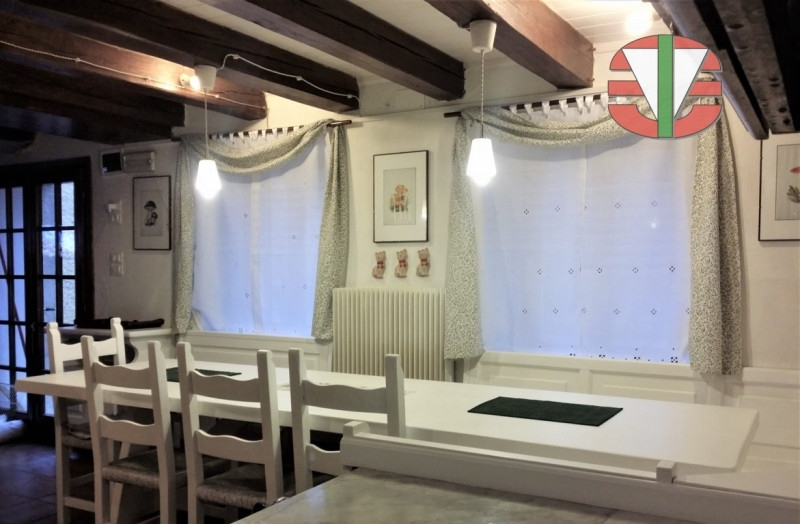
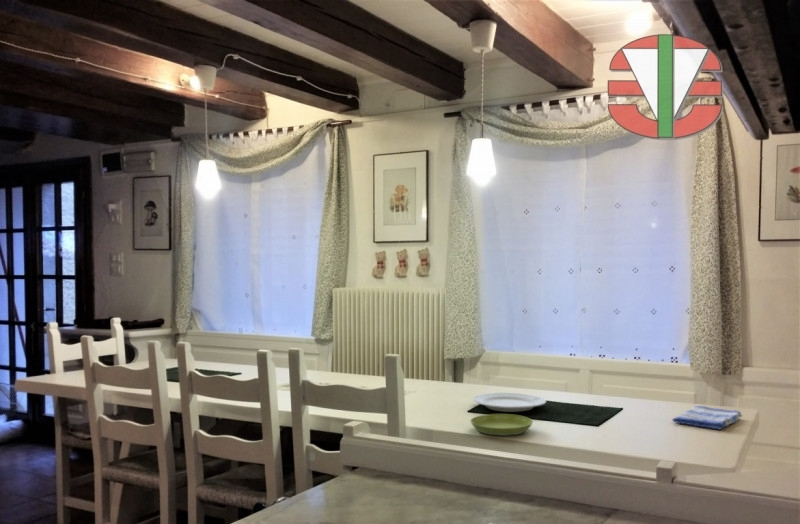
+ saucer (501, 425)
+ chinaware (509, 402)
+ dish towel (707, 416)
